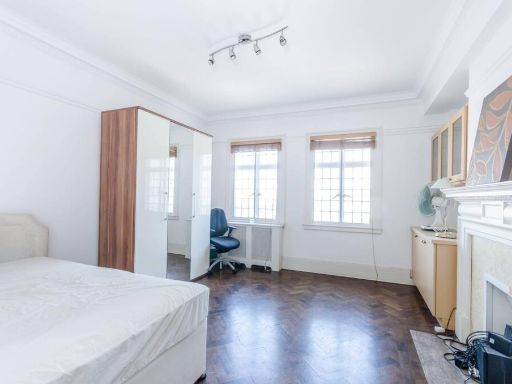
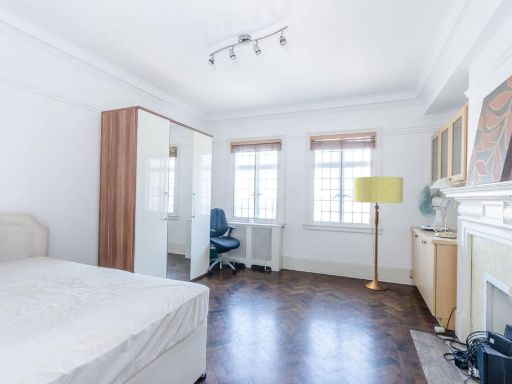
+ floor lamp (376, 232)
